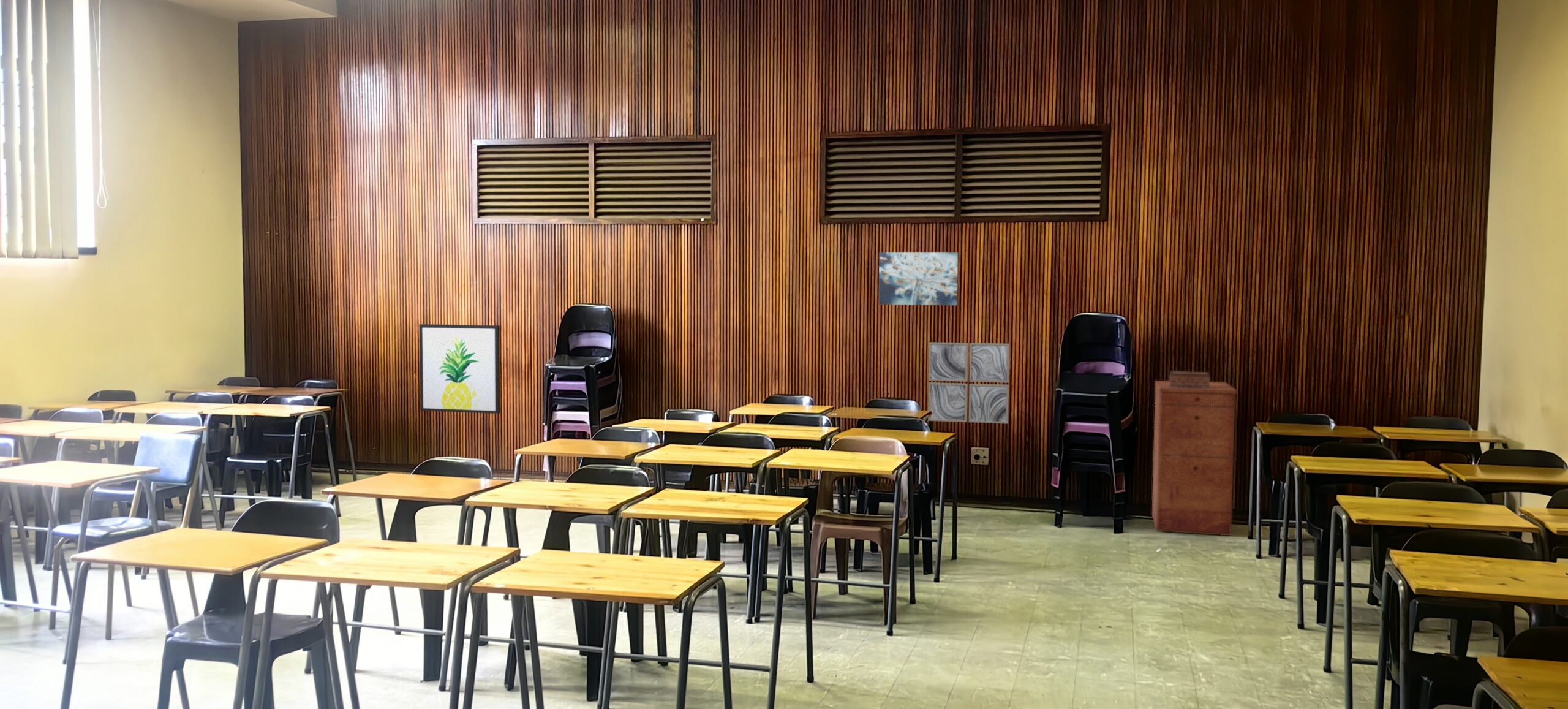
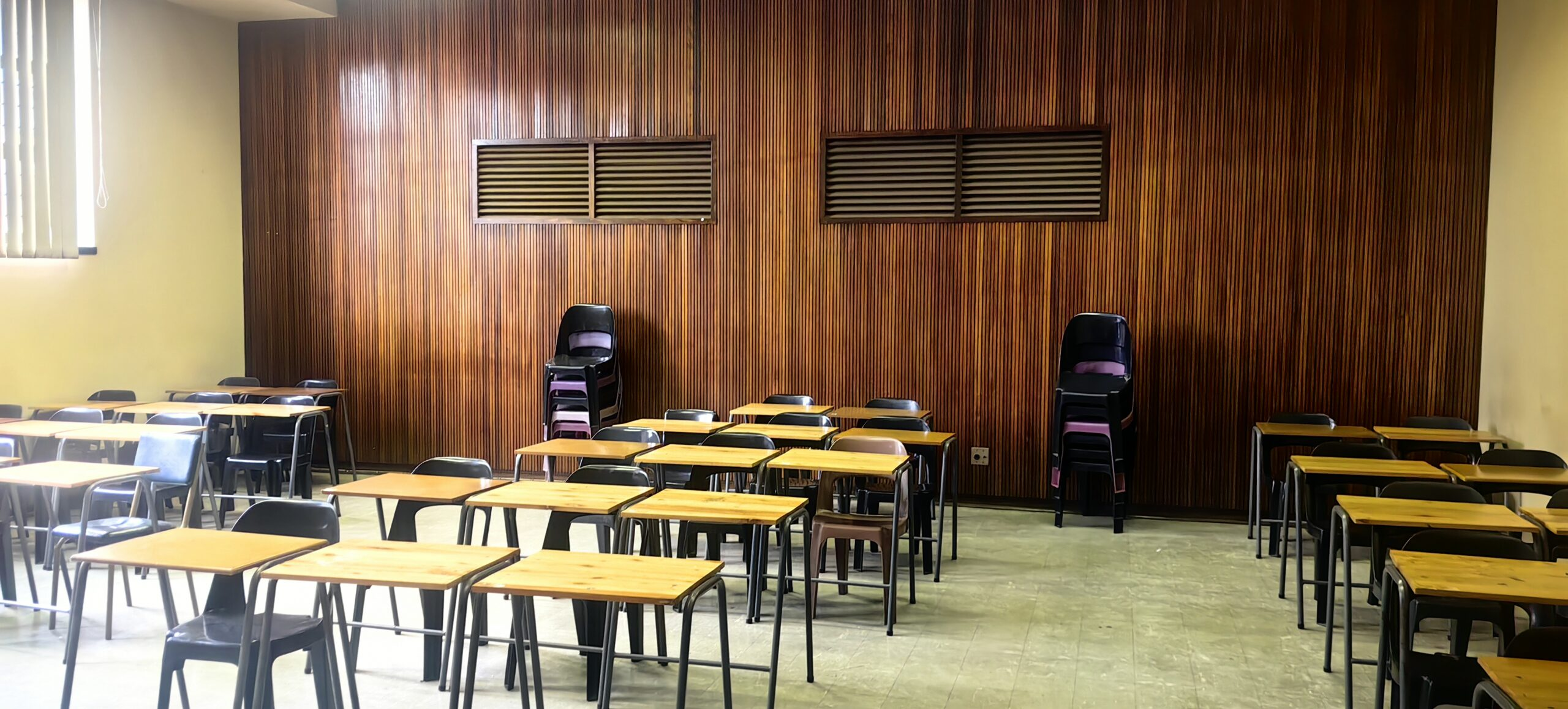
- wall art (459, 368)
- tissue box (1189, 379)
- filing cabinet (1191, 455)
- wall art (967, 384)
- wall art (918, 278)
